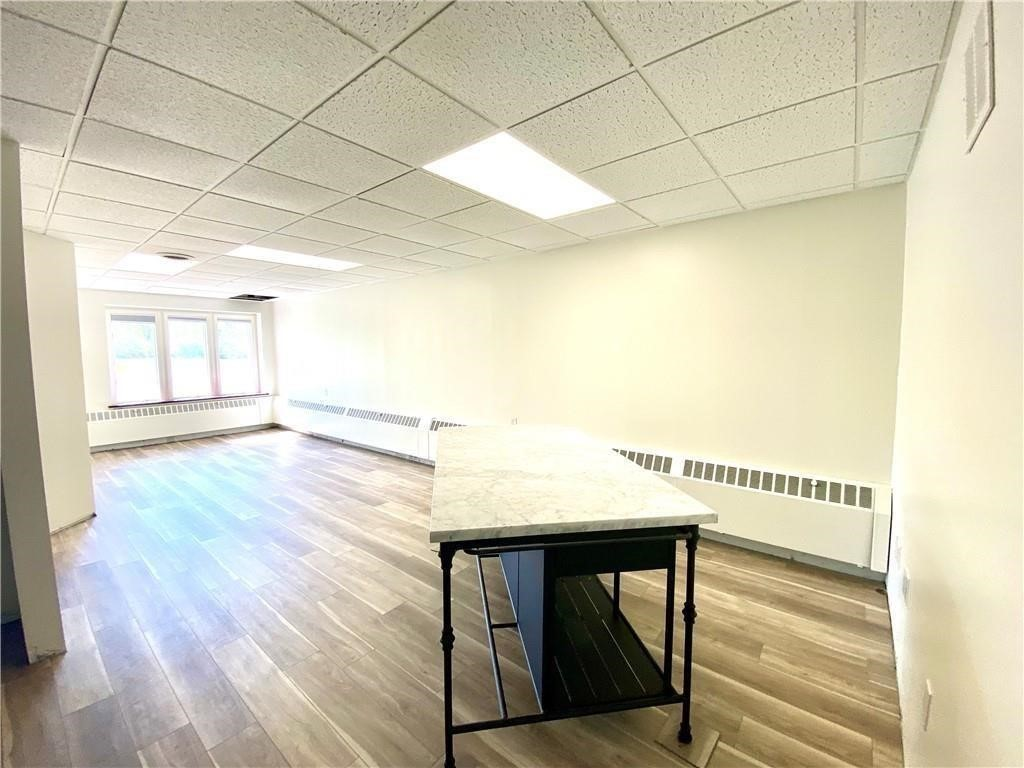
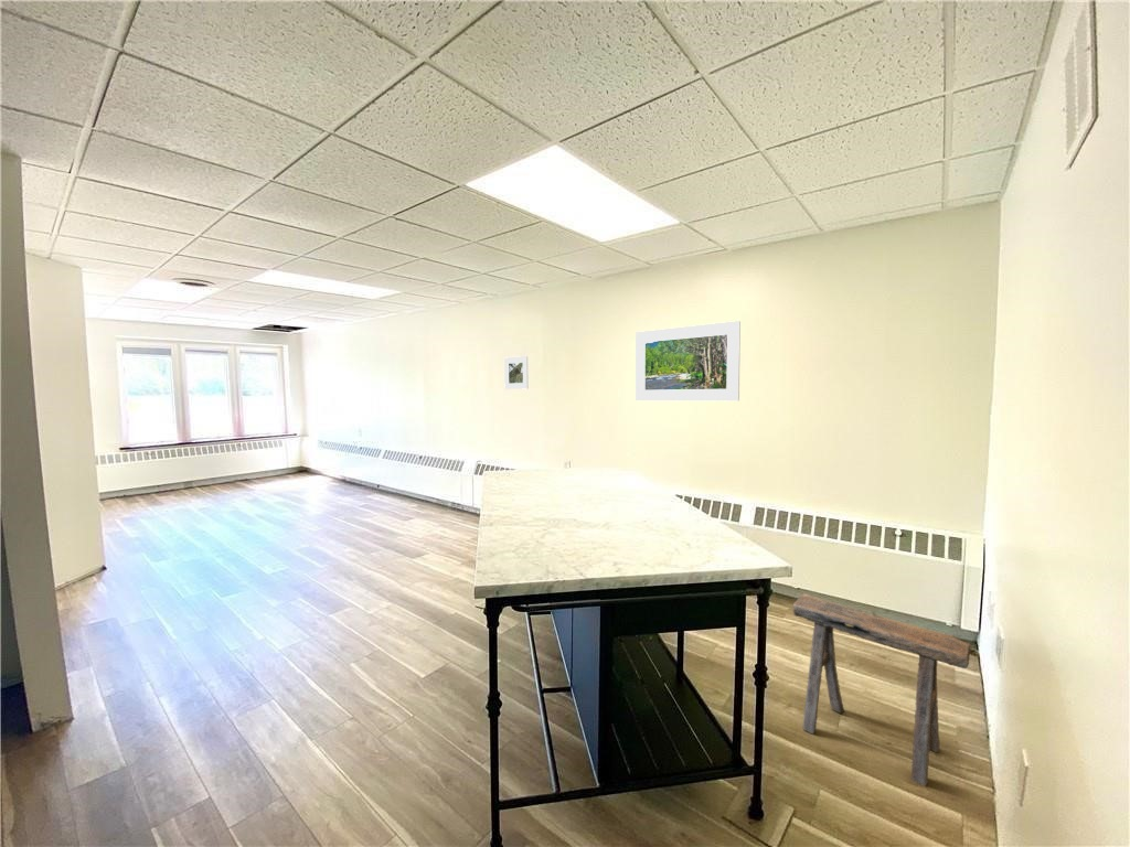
+ stool (839, 687)
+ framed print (515, 373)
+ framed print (683, 364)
